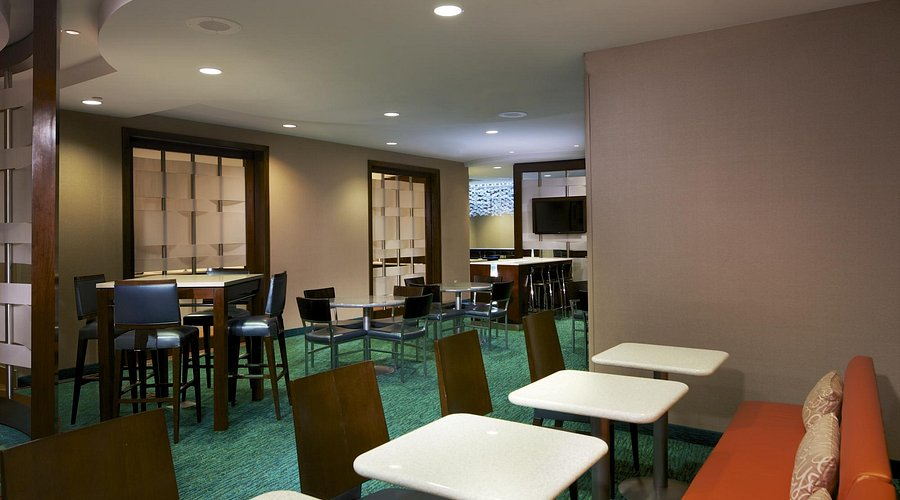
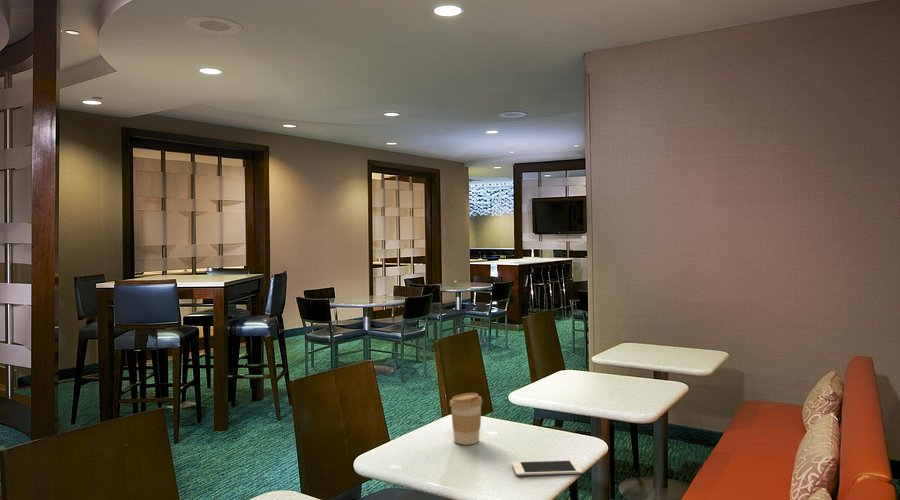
+ cell phone (546, 467)
+ coffee cup (466, 417)
